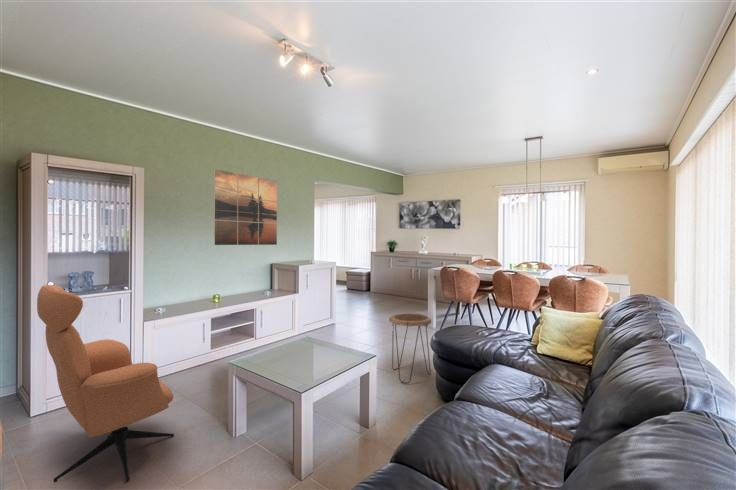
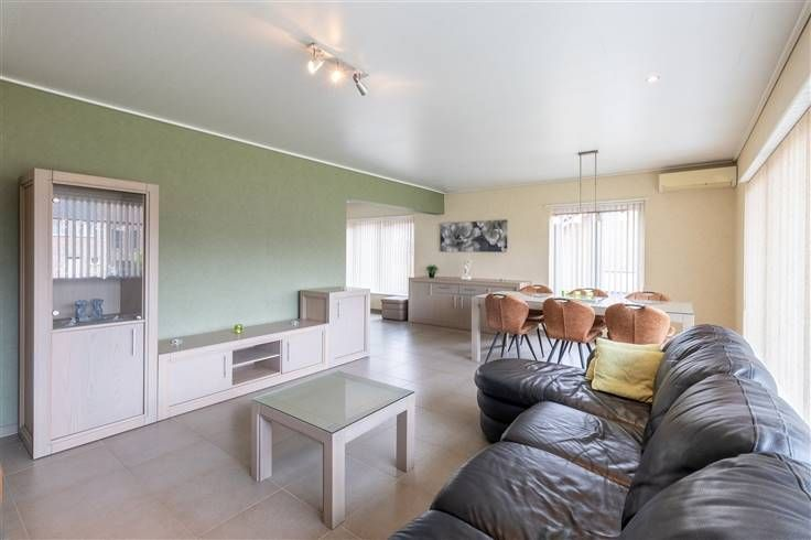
- armchair (113, 369)
- wall art (248, 210)
- side table (415, 346)
